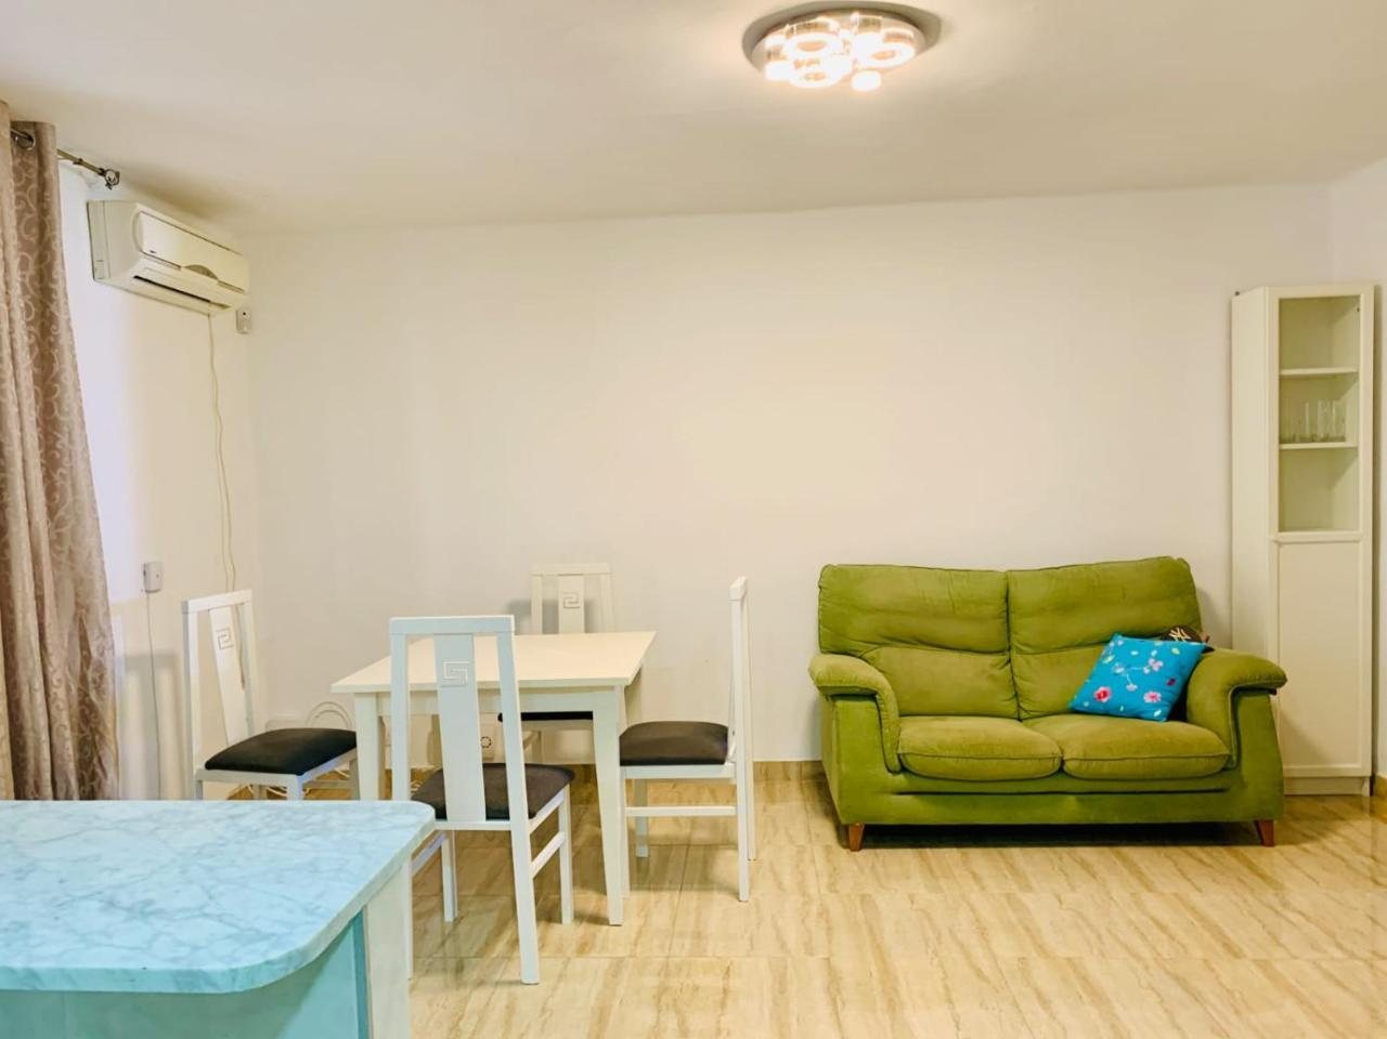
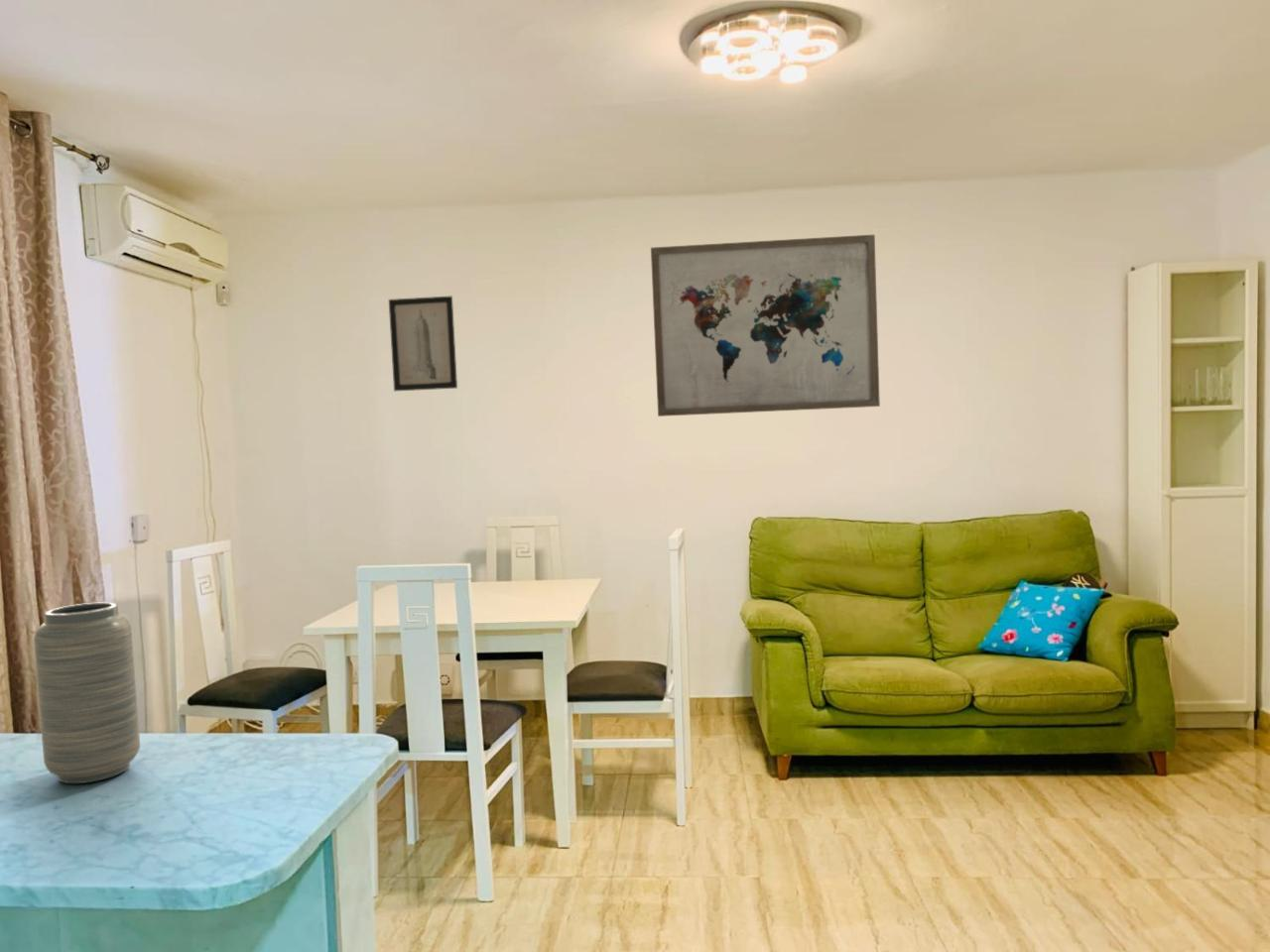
+ wall art (423, 343)
+ wall art (764, 326)
+ vase (87, 690)
